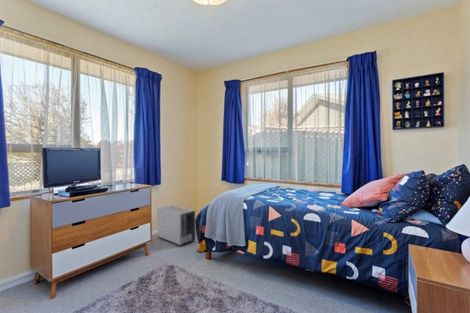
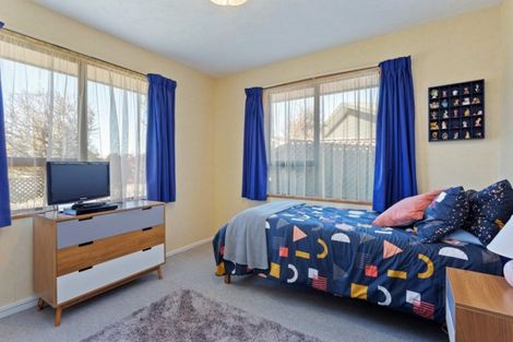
- air purifier (175, 224)
